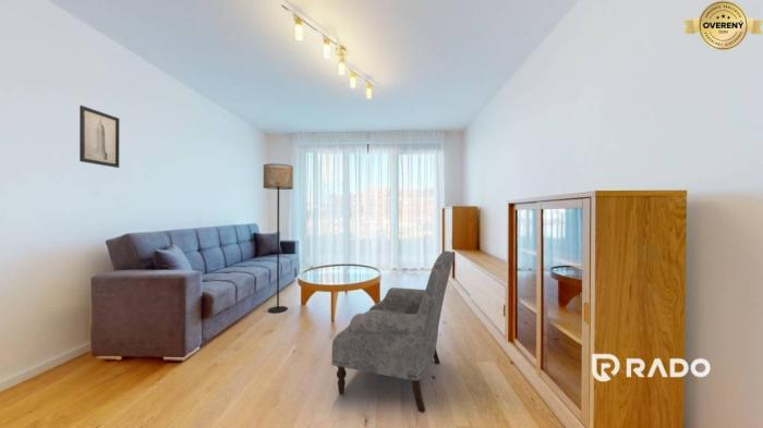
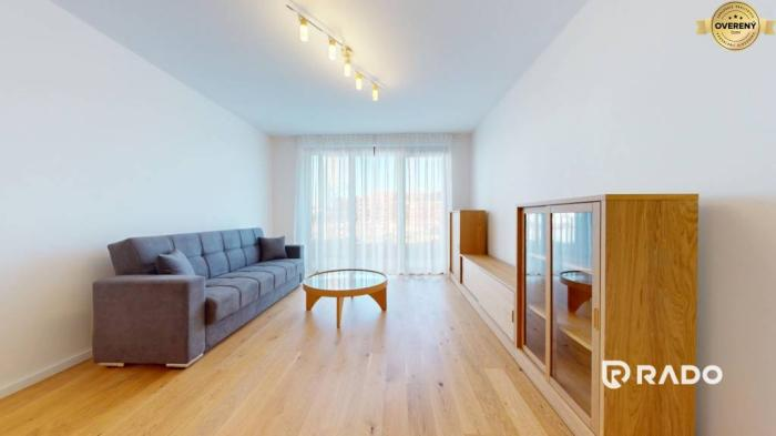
- wall art (100, 138)
- armchair (400, 313)
- floor lamp (278, 237)
